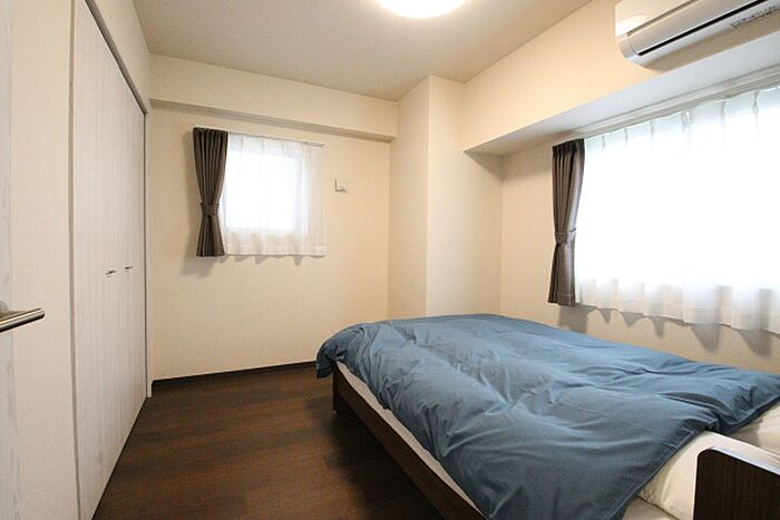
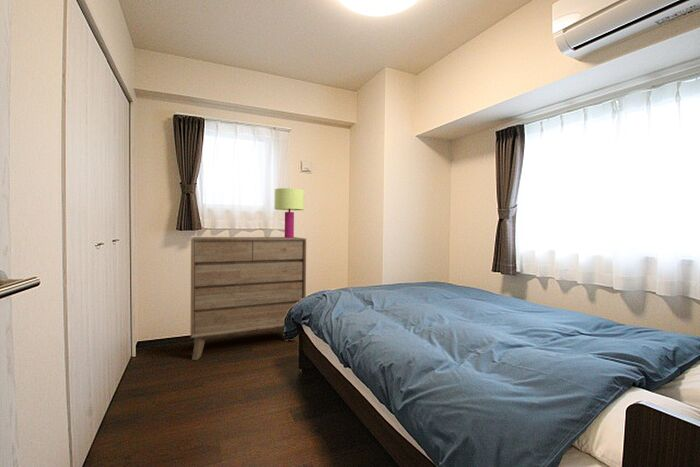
+ dresser (249, 290)
+ table lamp (289, 213)
